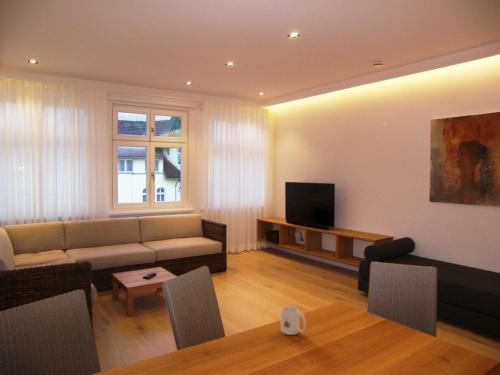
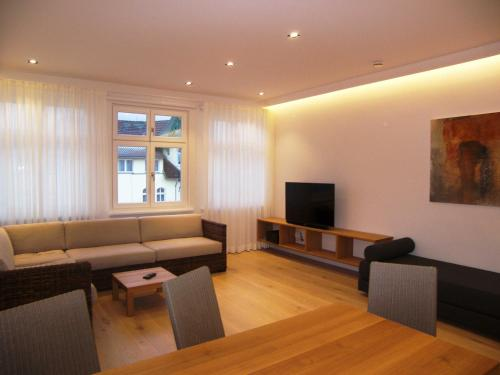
- mug (293, 321)
